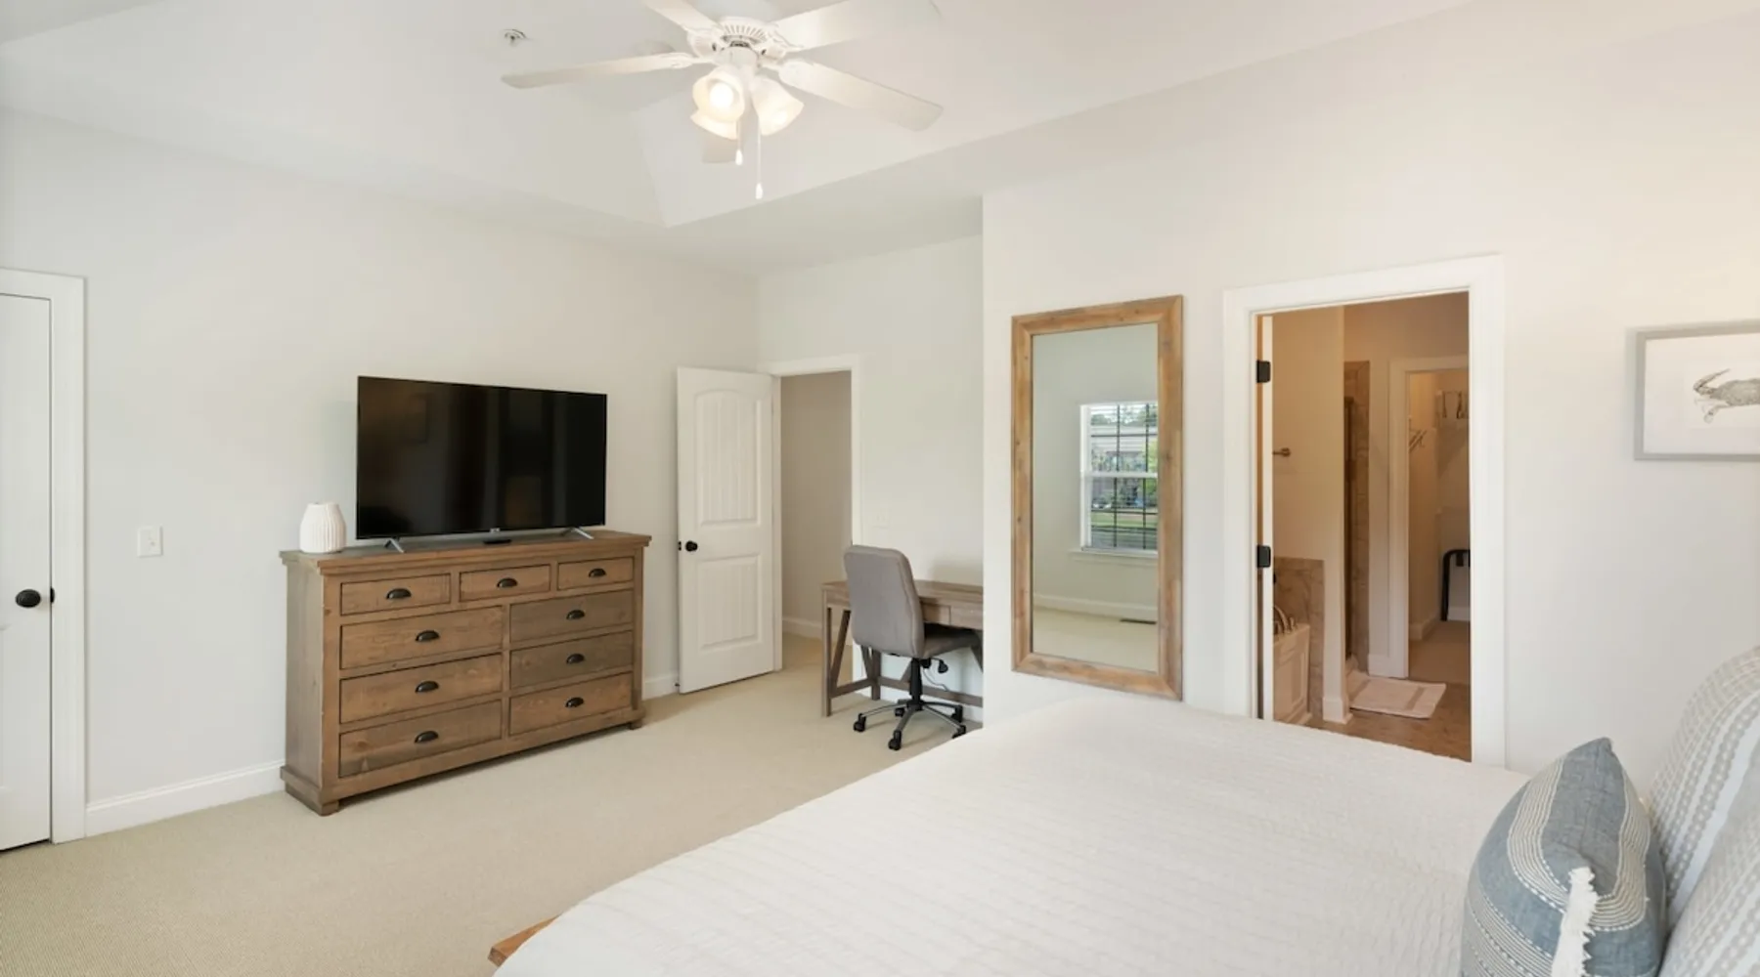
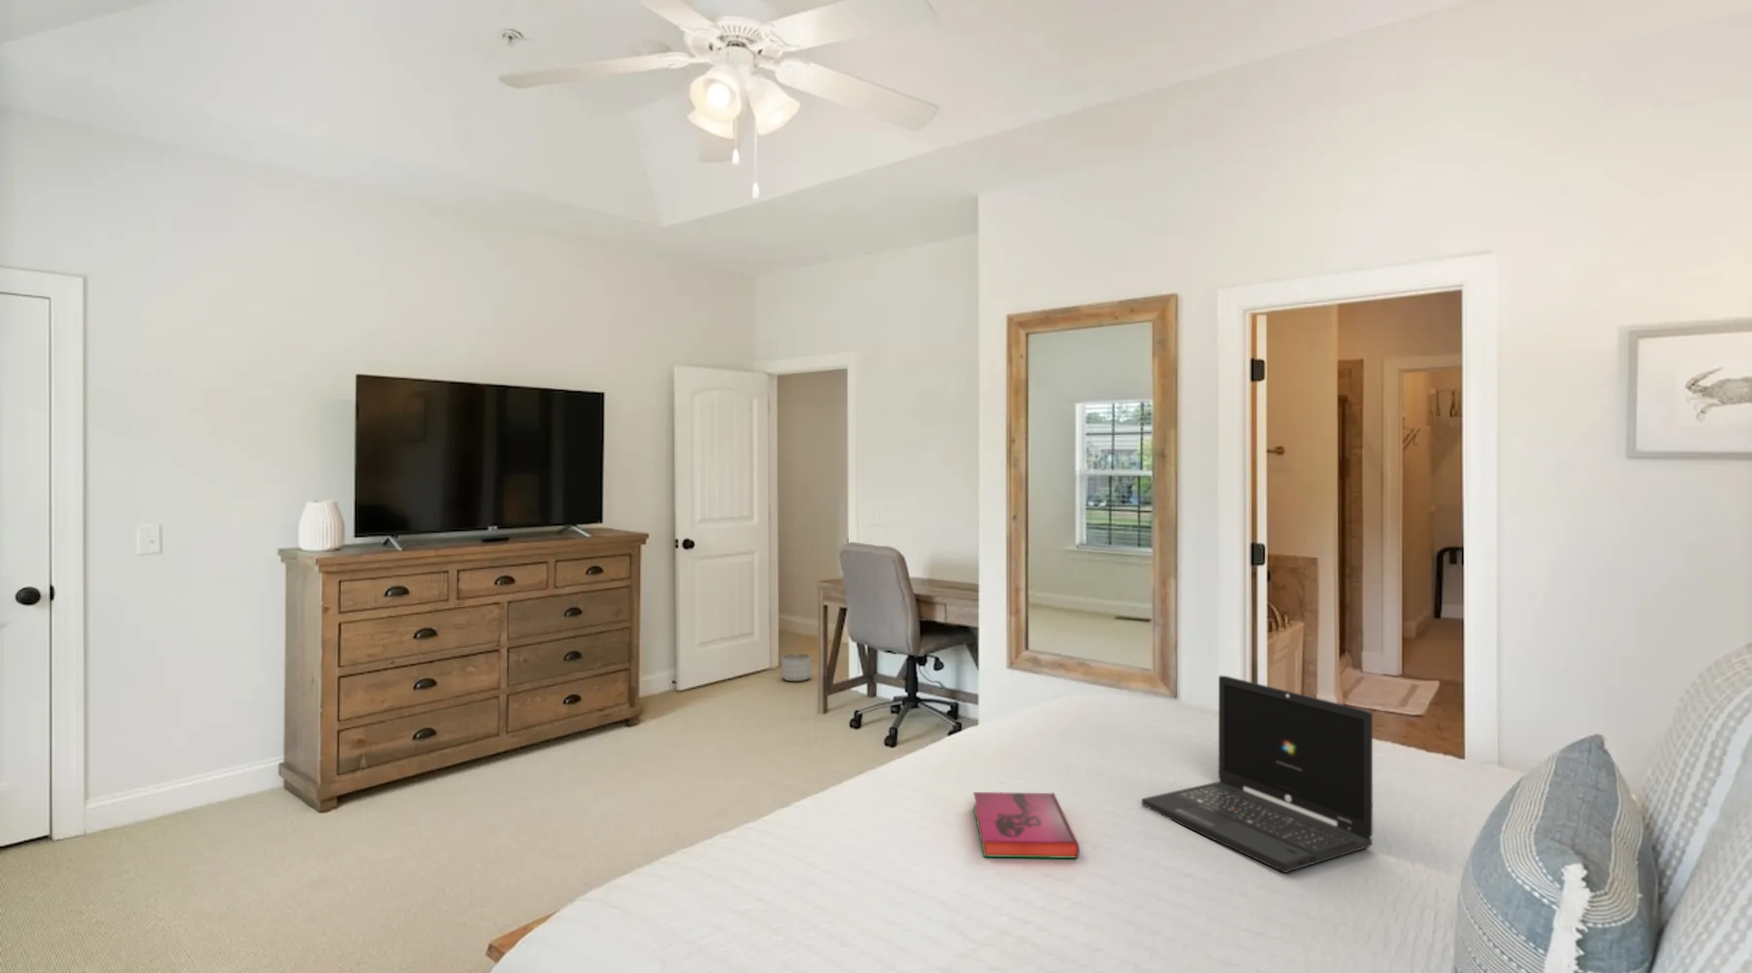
+ laptop (1250, 762)
+ hardback book (1022, 822)
+ planter (796, 667)
